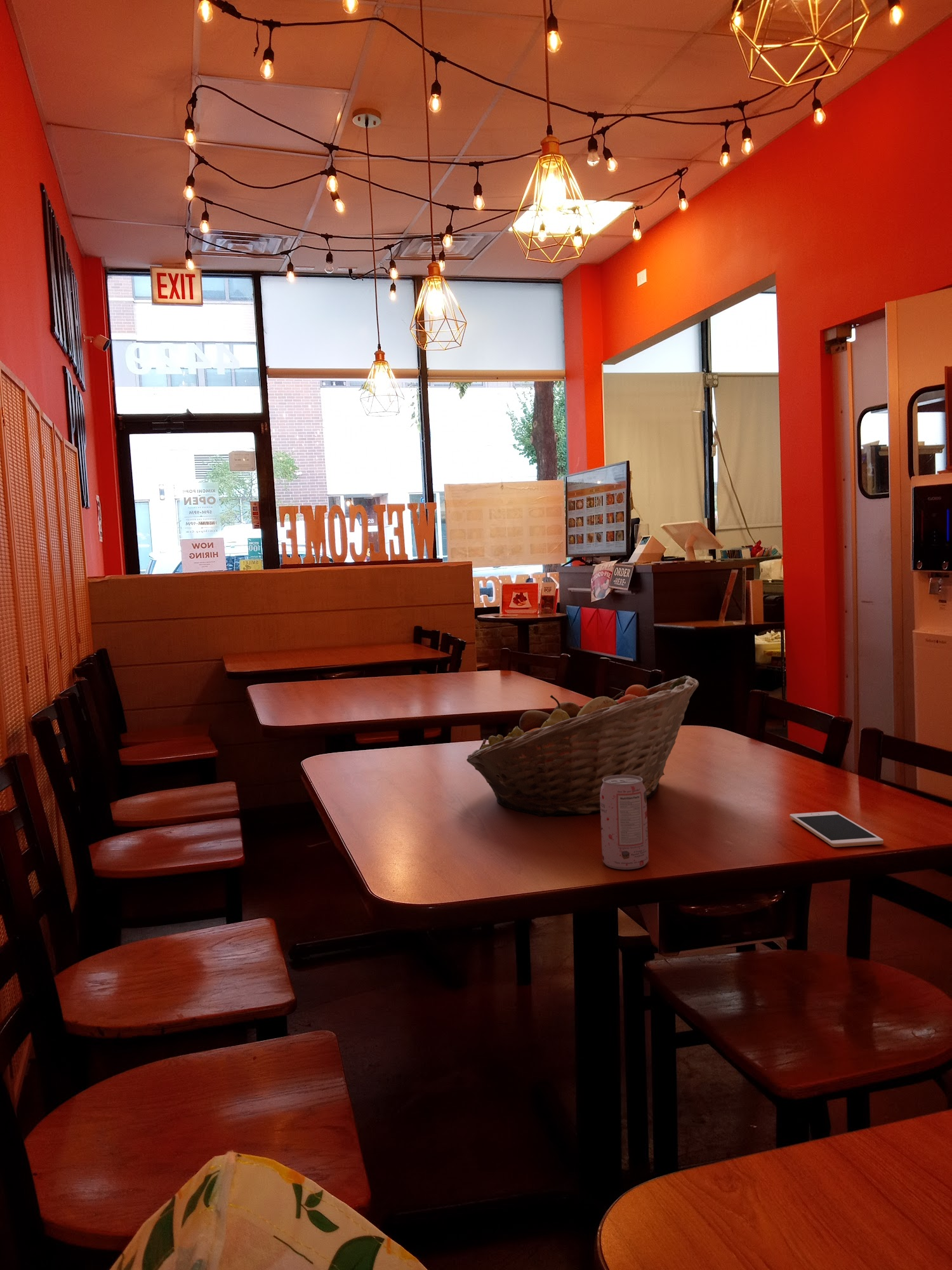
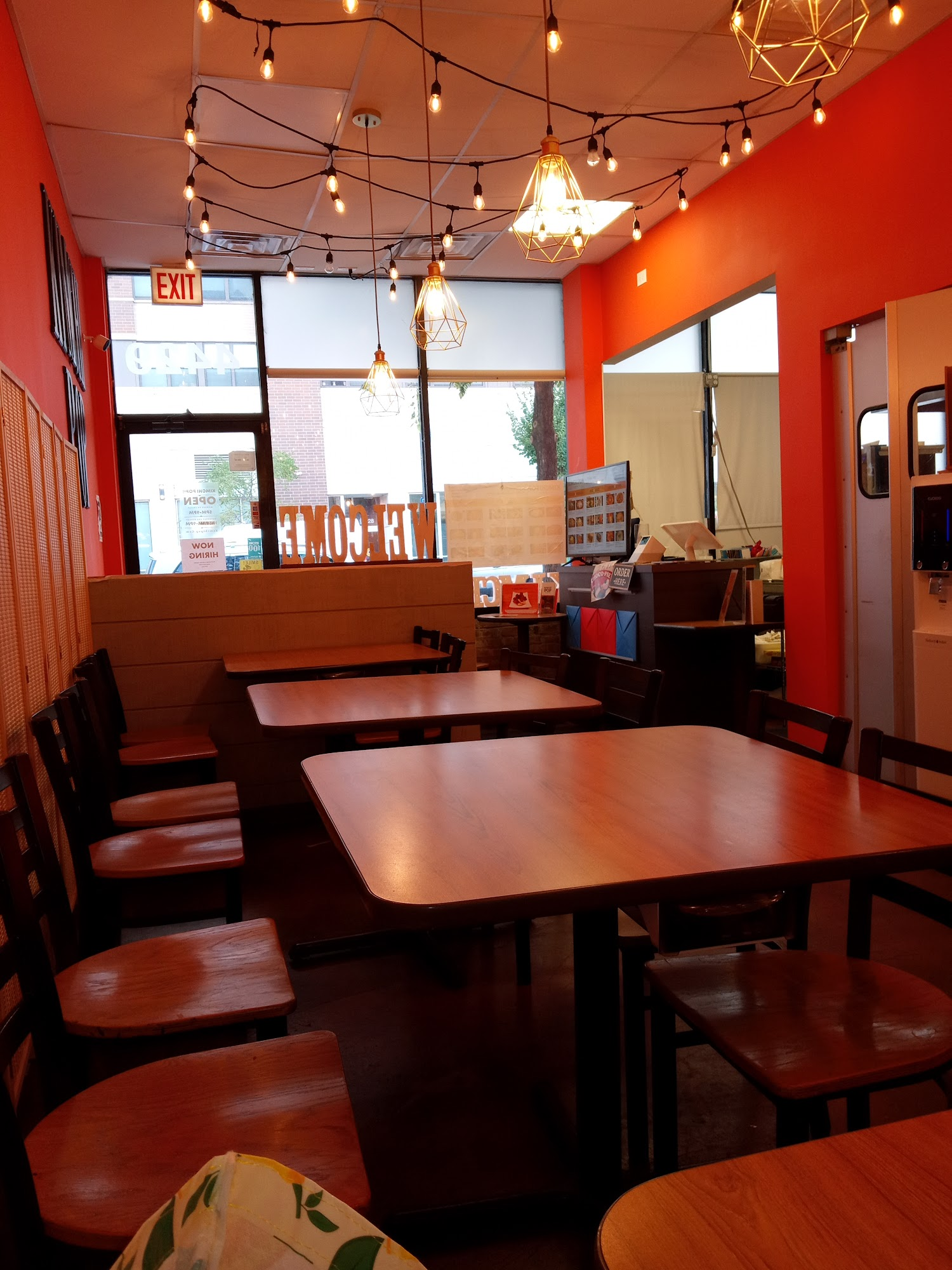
- cell phone (834, 828)
- beverage can (624, 821)
- fruit basket (587, 737)
